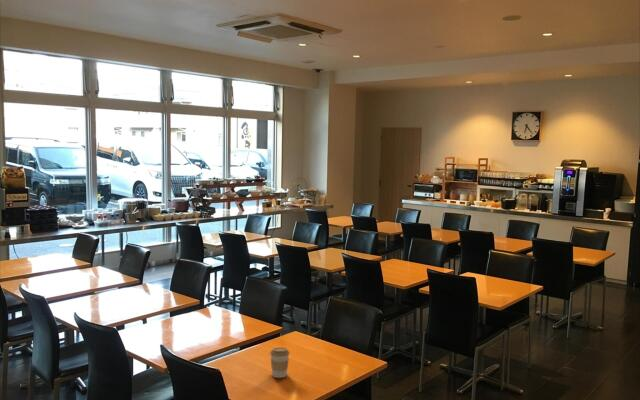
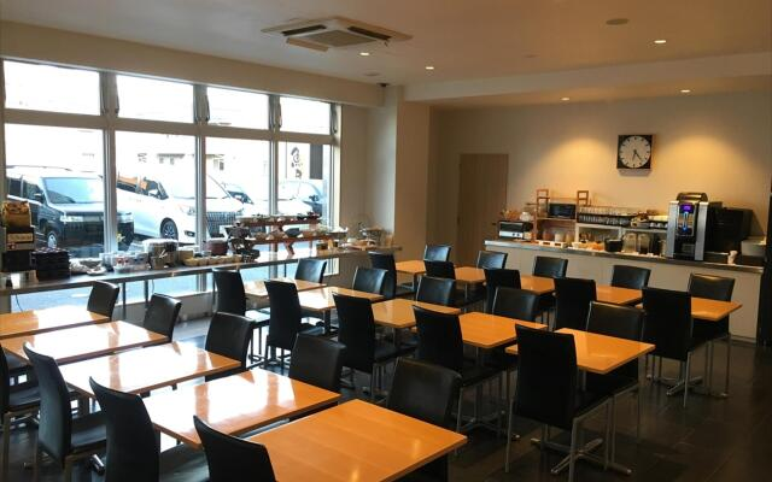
- coffee cup (279, 361)
